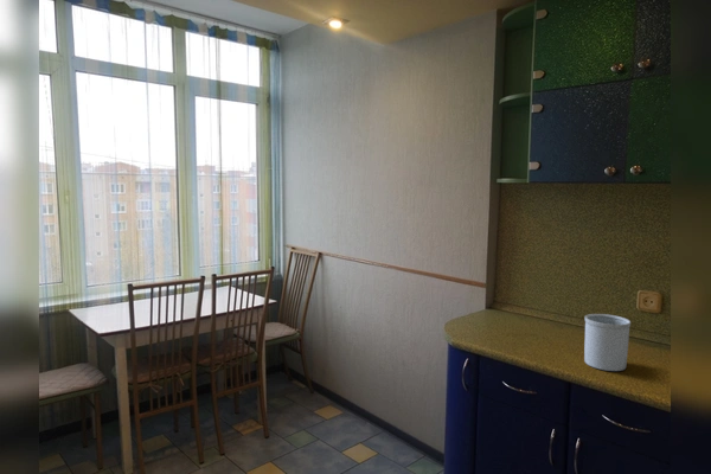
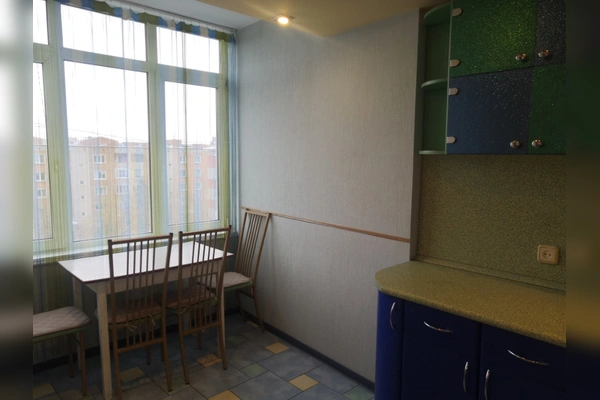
- utensil holder (606, 341)
